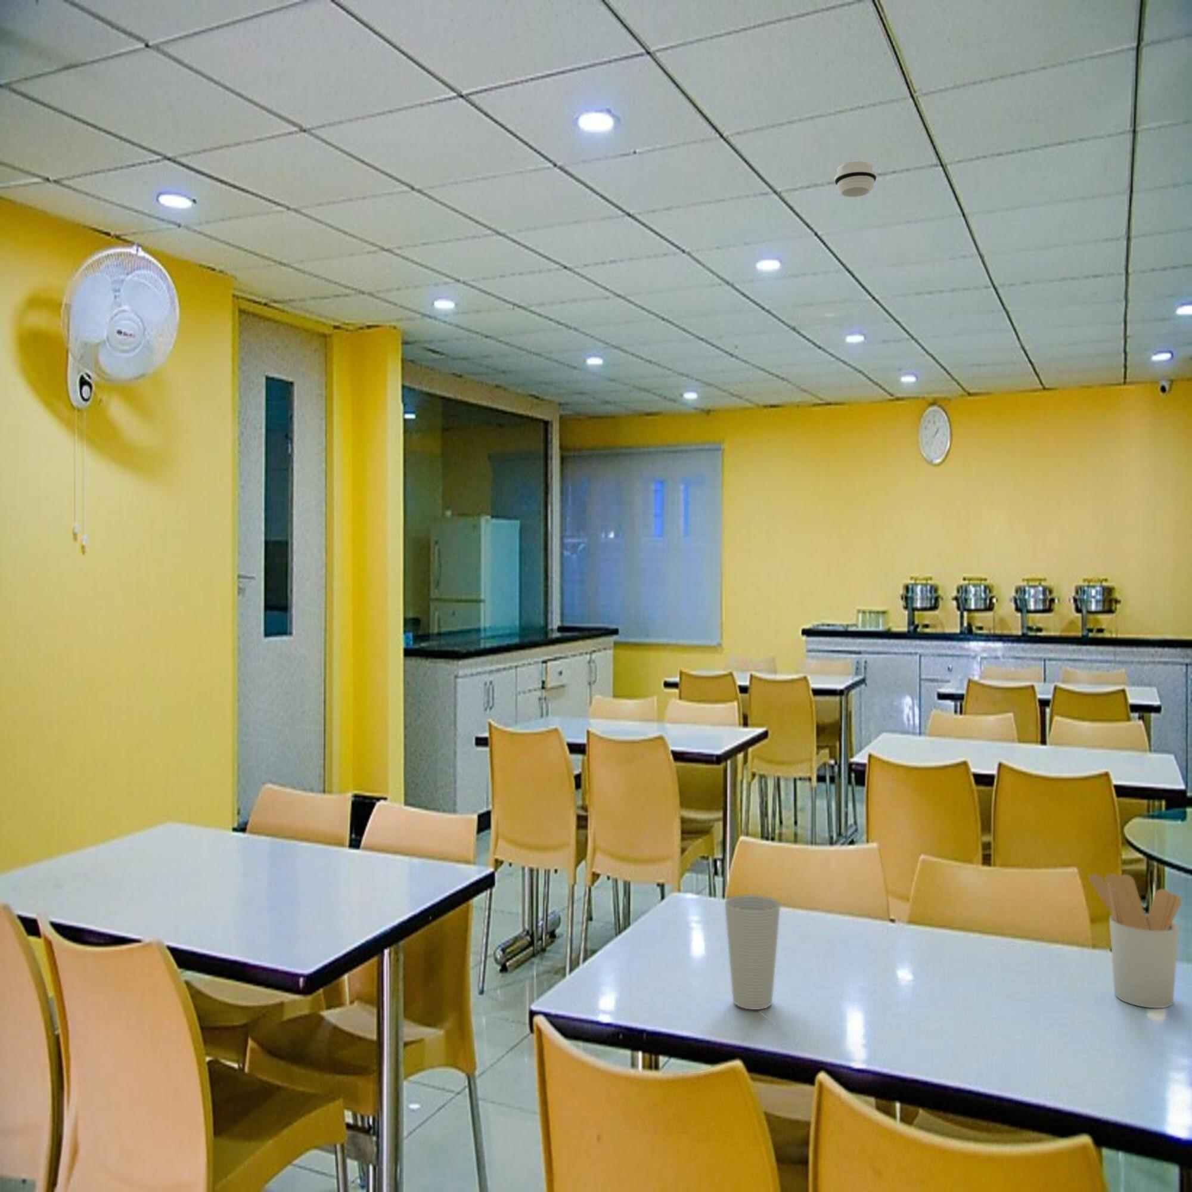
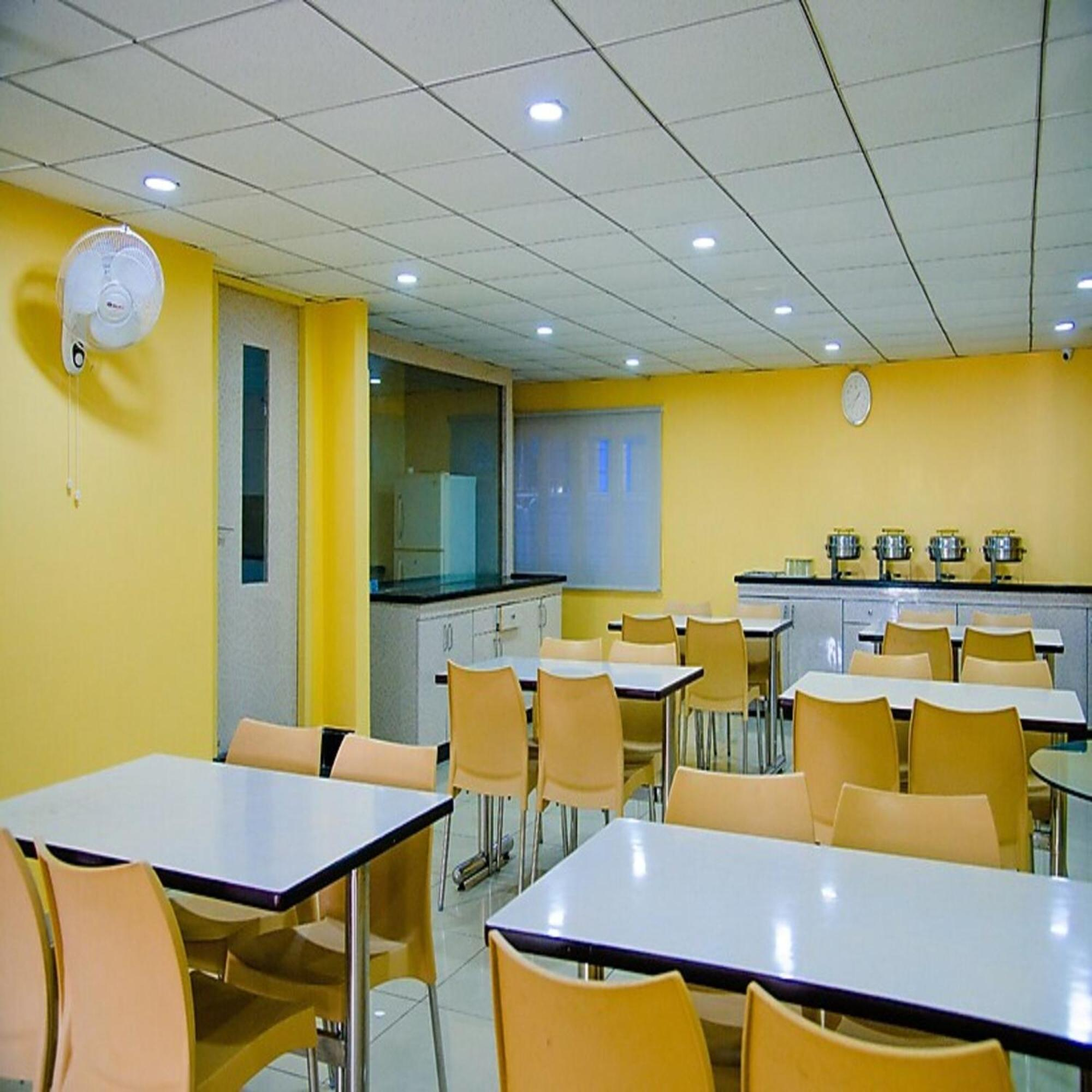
- utensil holder (1132, 935)
- cup (752, 953)
- smoke detector (856, 179)
